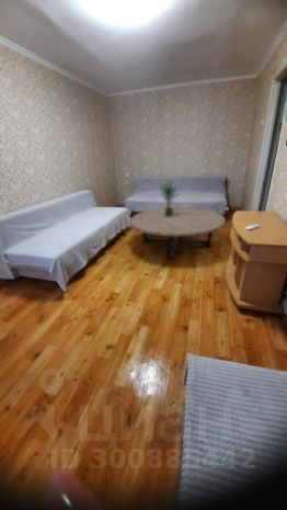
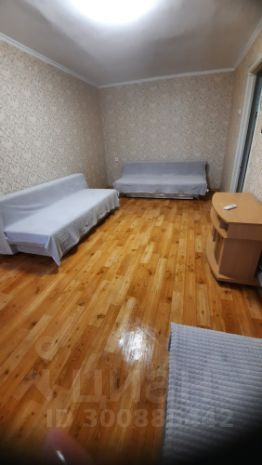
- coffee table (175, 230)
- potted plant (170, 196)
